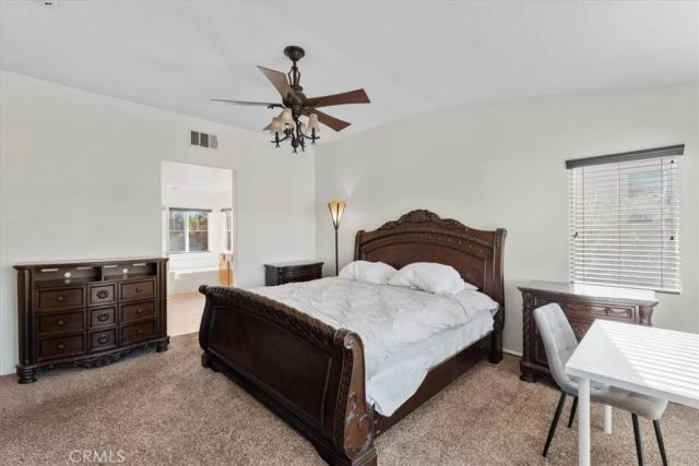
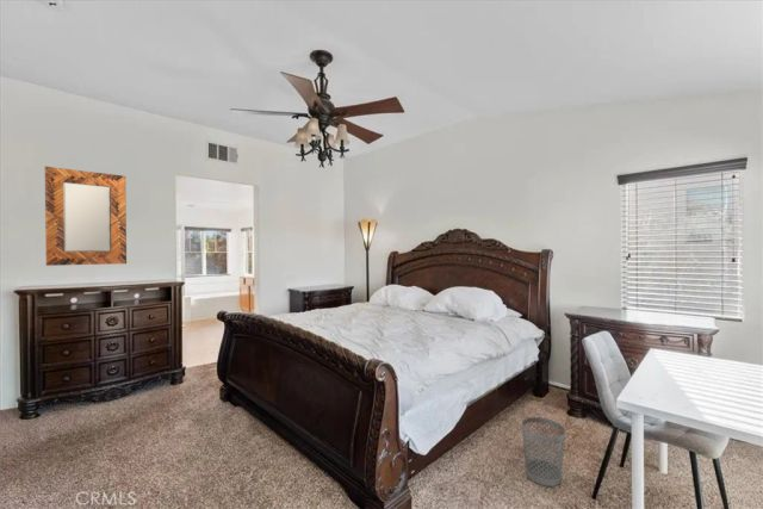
+ home mirror (87, 218)
+ wastebasket (542, 451)
